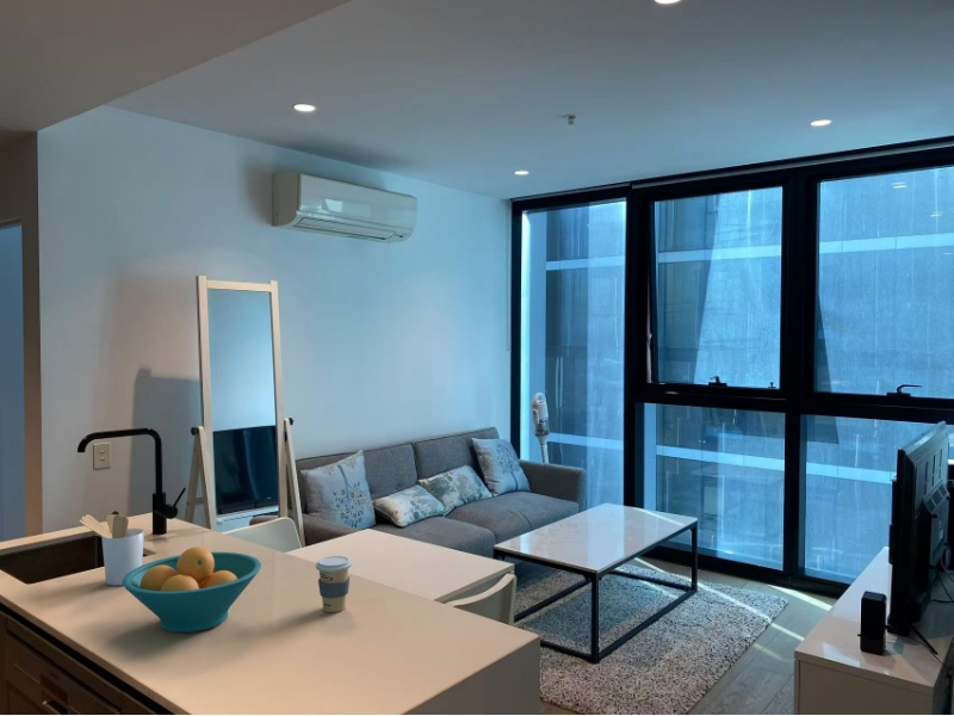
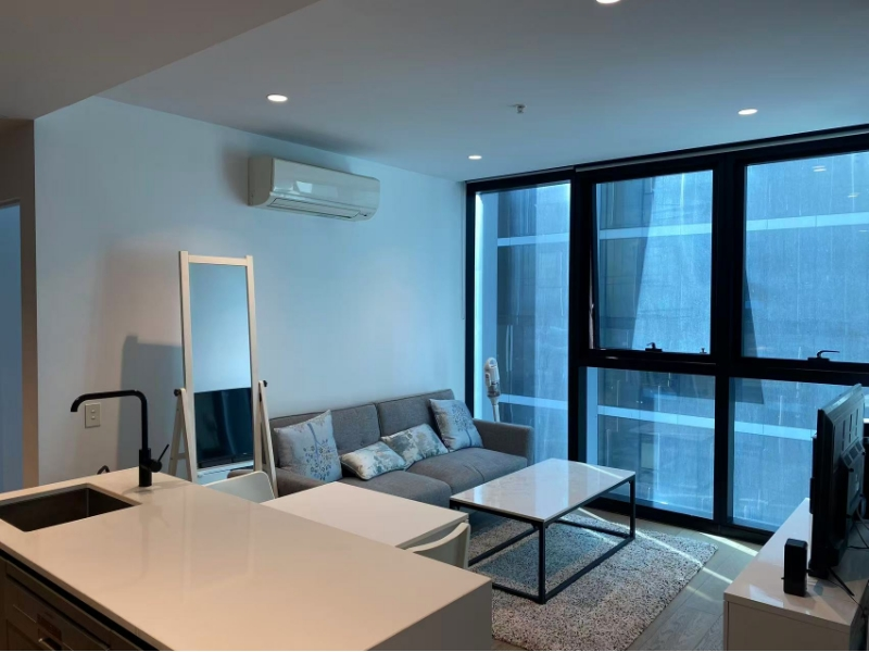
- utensil holder (111, 545)
- coffee cup (334, 584)
- fruit bowl (194, 584)
